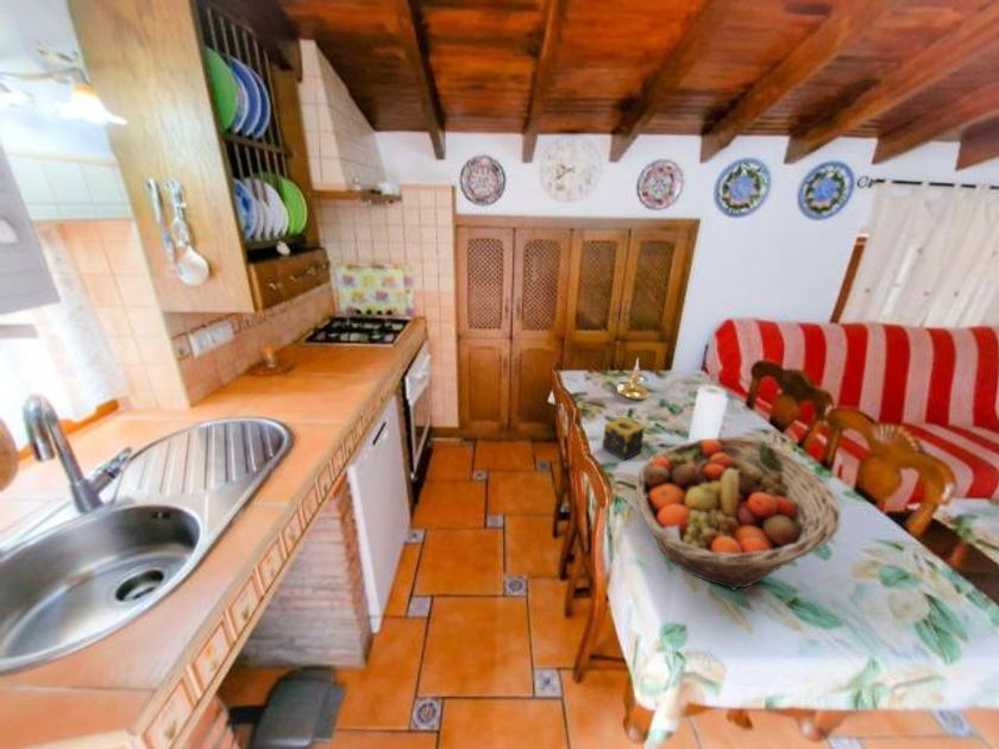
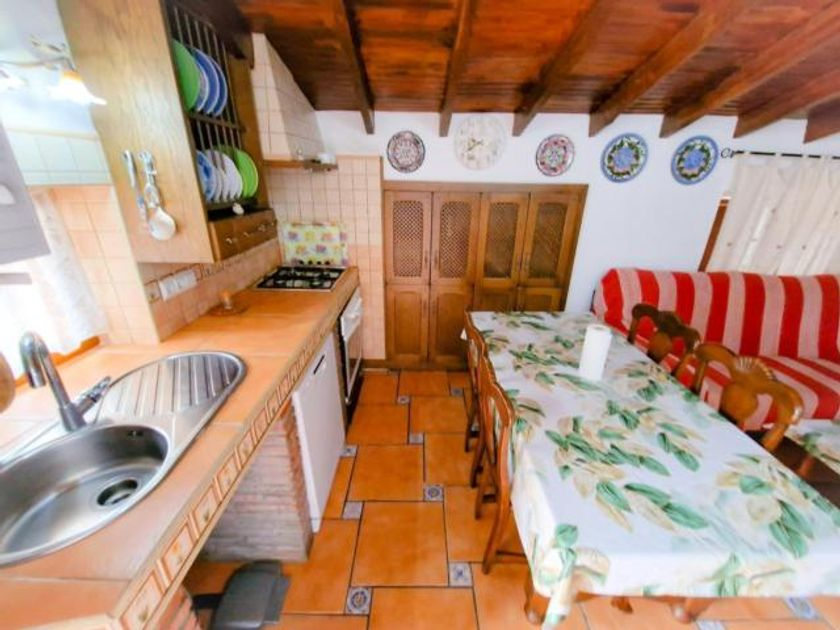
- candle holder (634, 374)
- fruit basket (721, 501)
- candle (623, 438)
